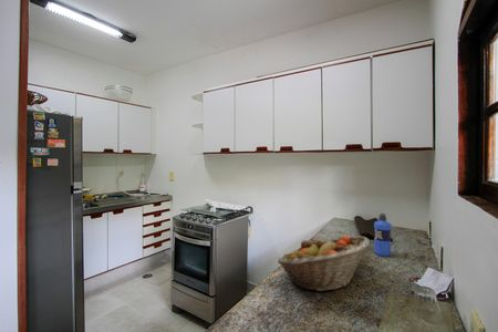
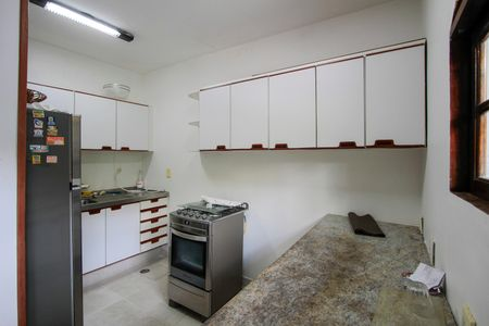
- fruit basket (323, 257)
- water bottle (382, 234)
